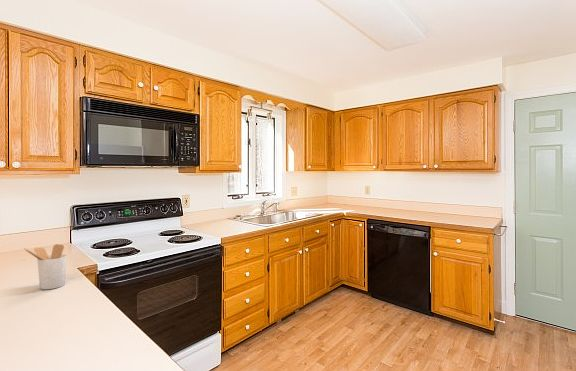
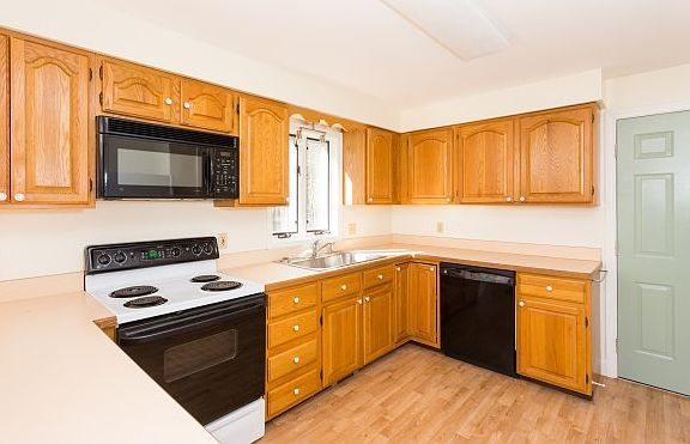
- utensil holder (45, 265)
